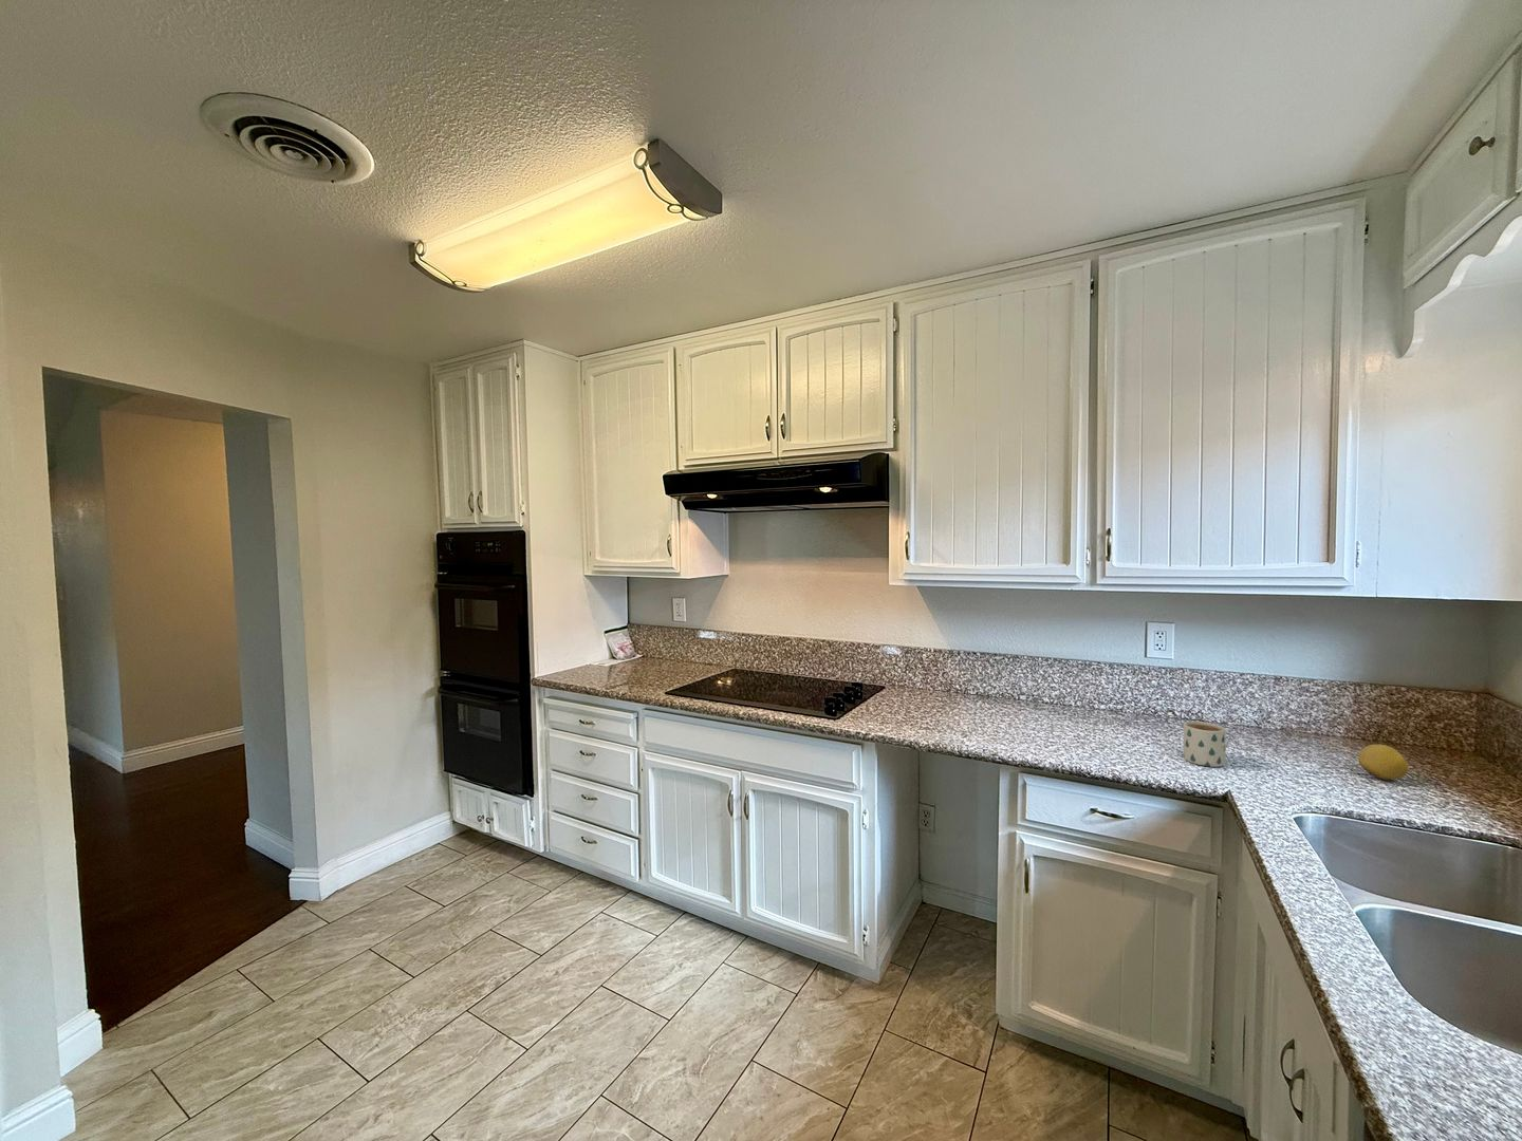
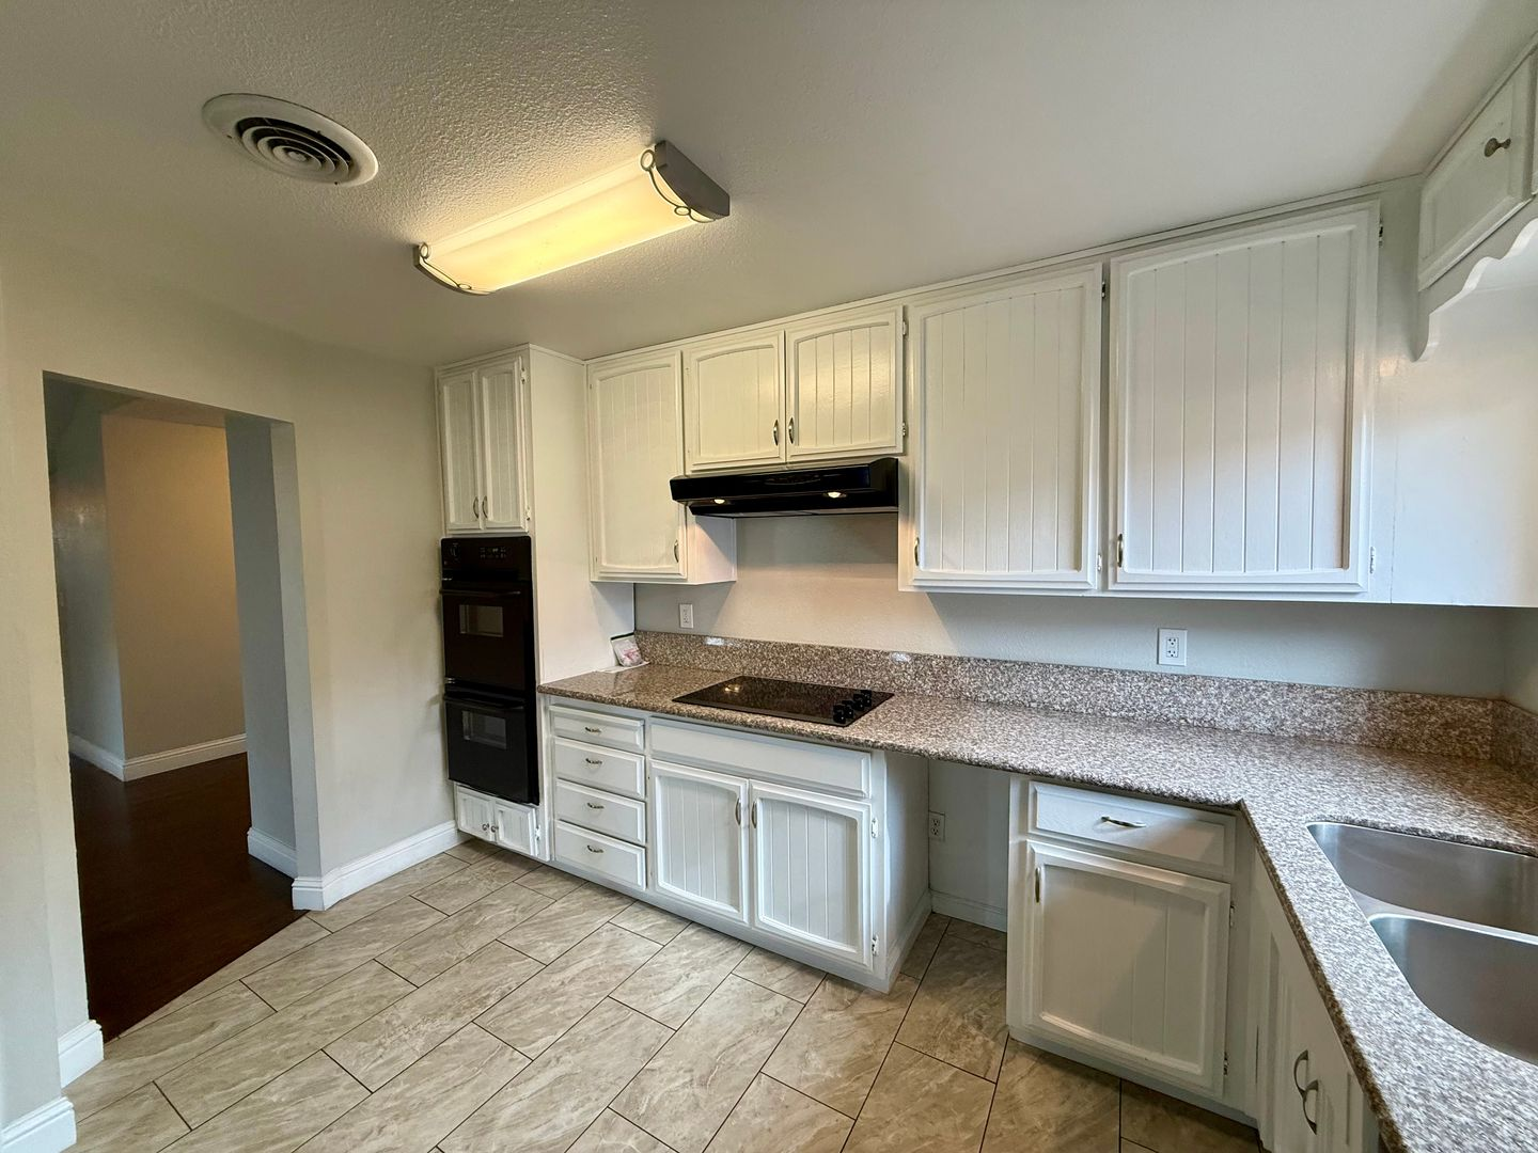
- mug (1203, 742)
- fruit (1383, 762)
